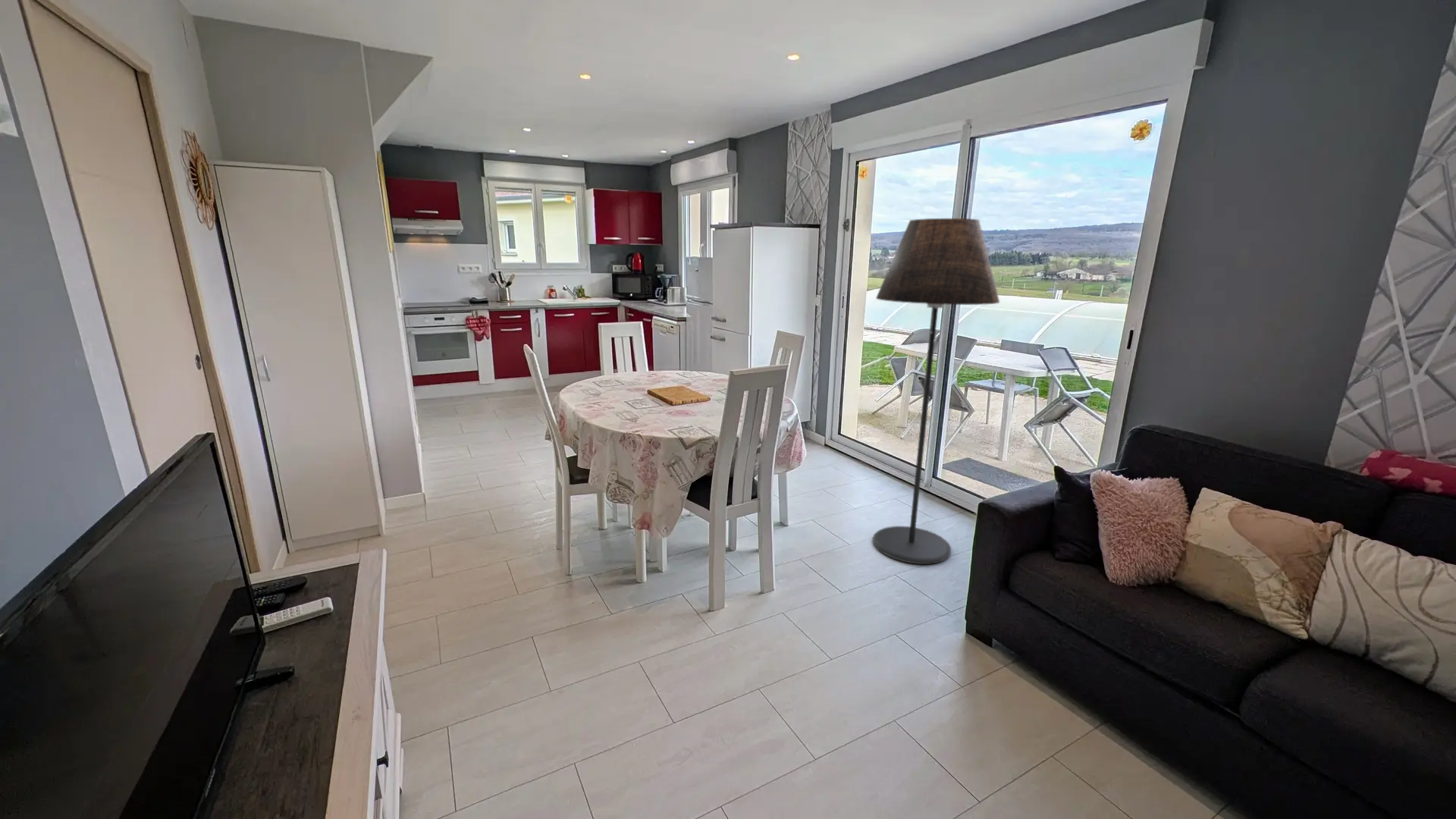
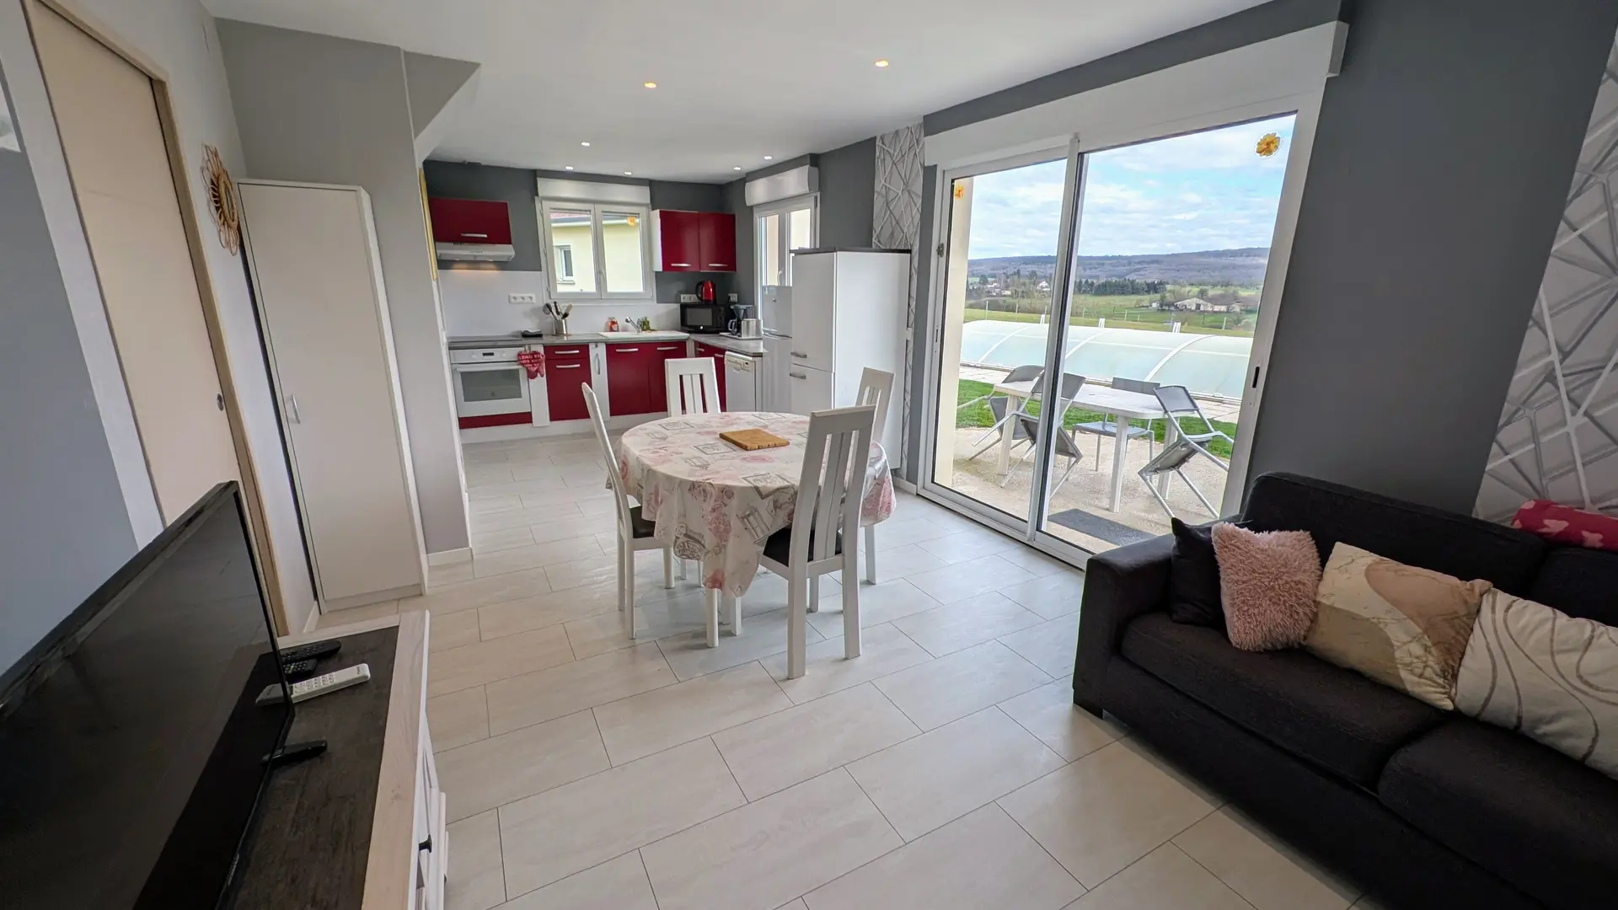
- floor lamp (926, 394)
